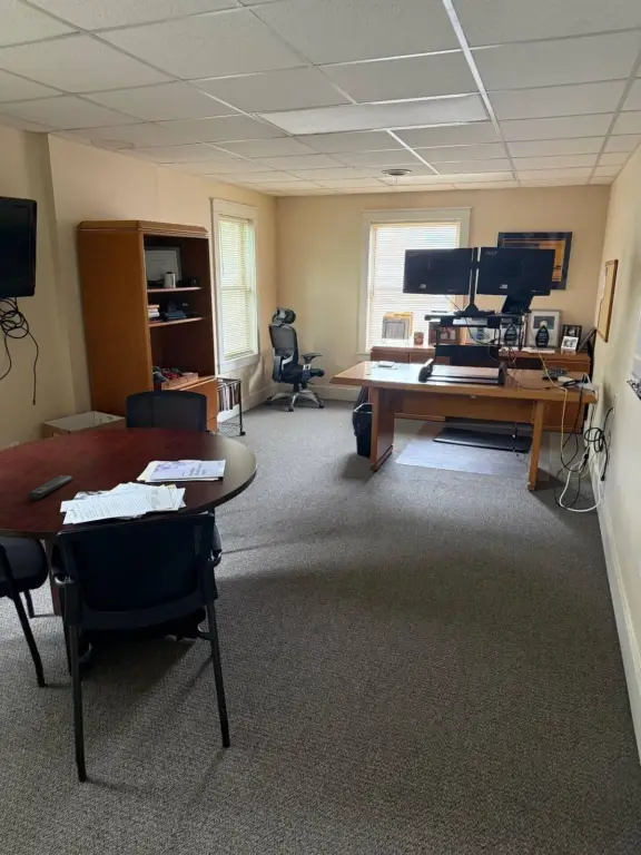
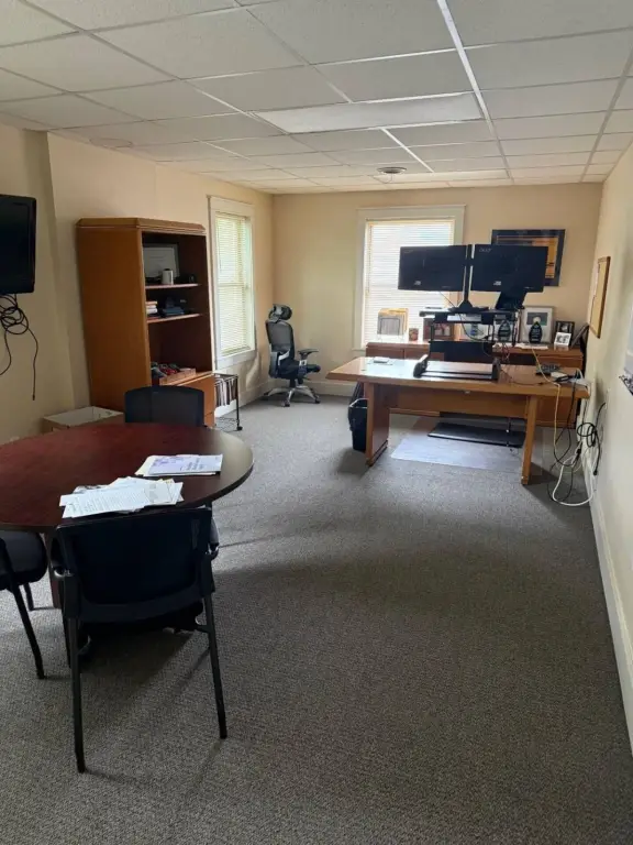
- remote control (51, 485)
